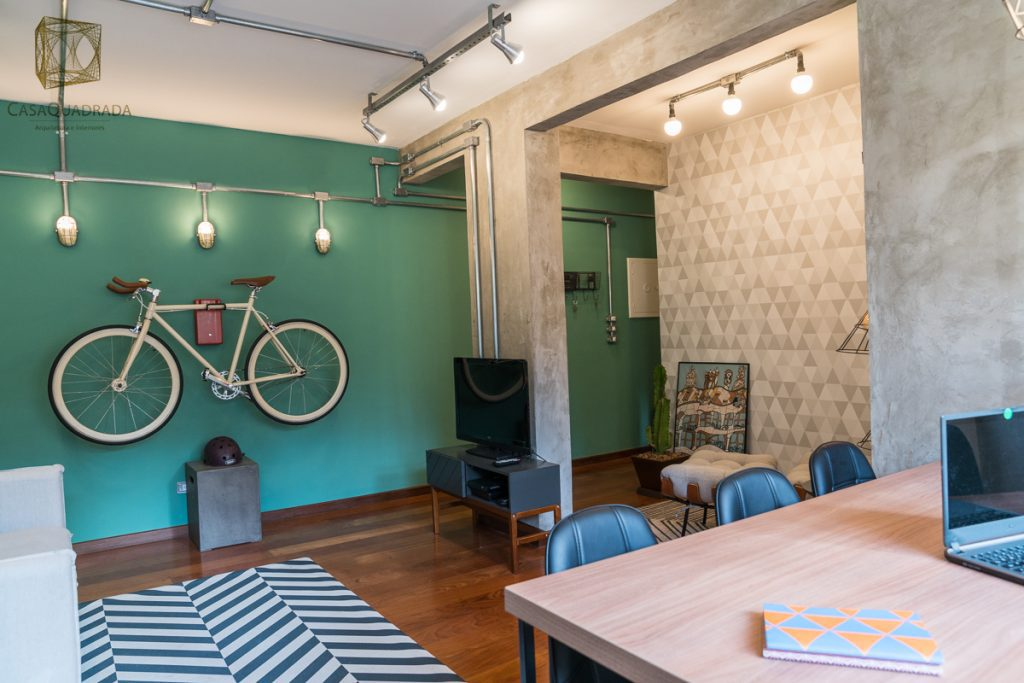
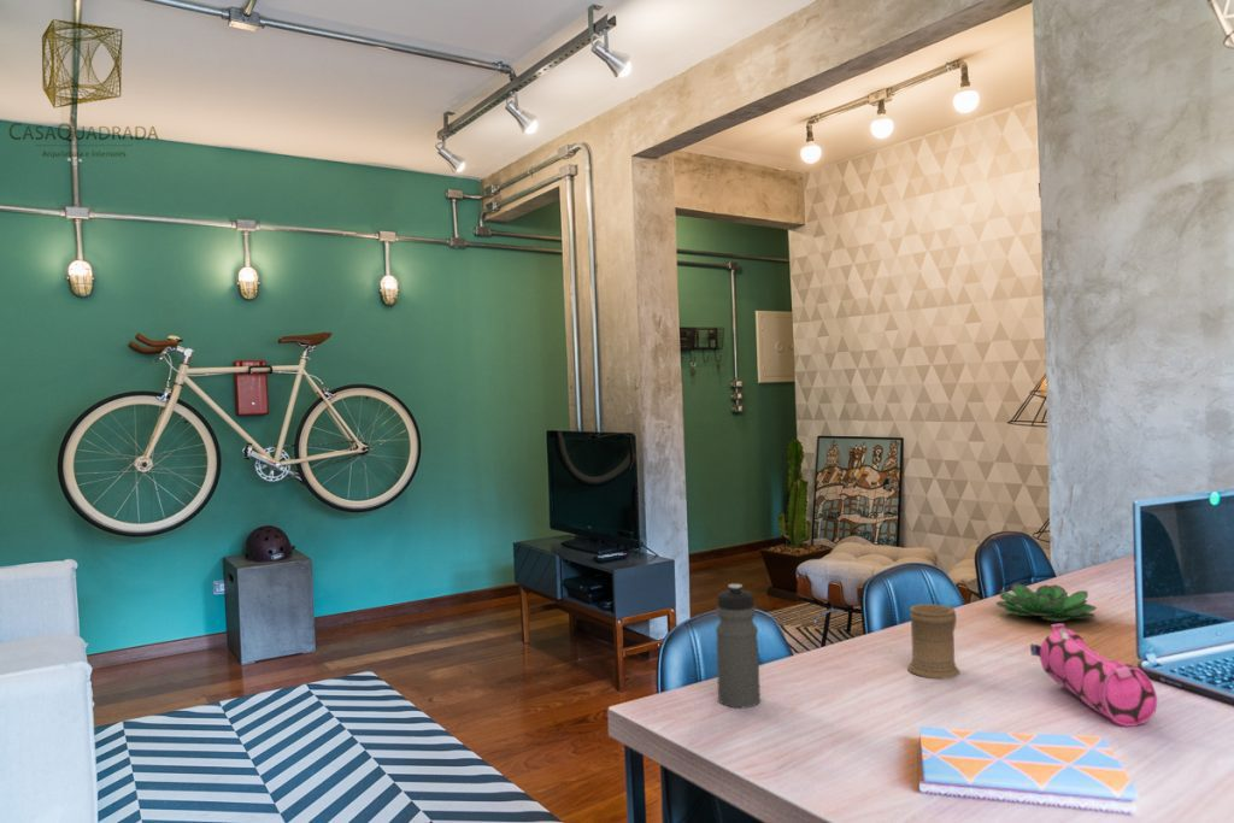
+ pencil case (1092, 671)
+ mug (936, 637)
+ water bottle (736, 642)
+ succulent plant (1045, 601)
